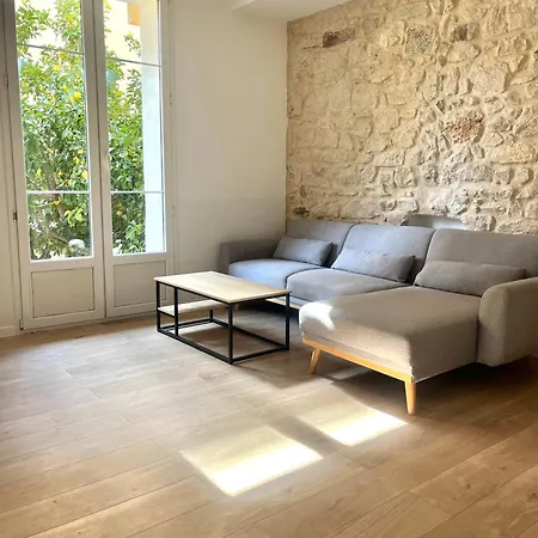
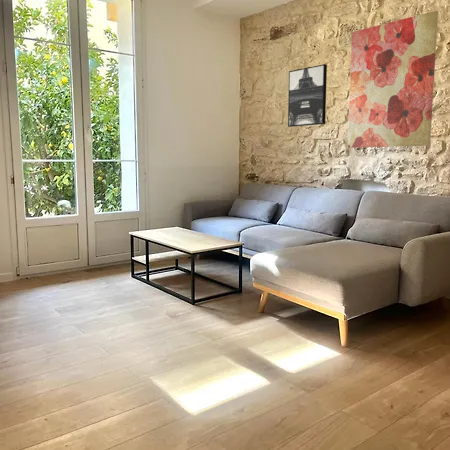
+ wall art (306, 97)
+ wall art (388, 85)
